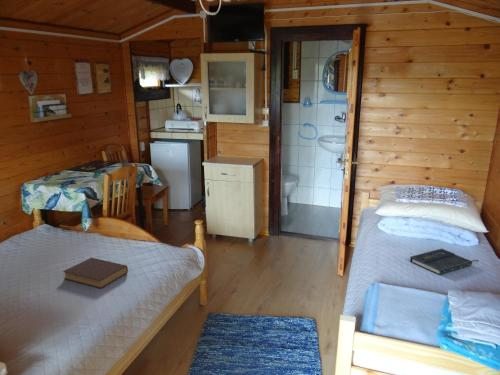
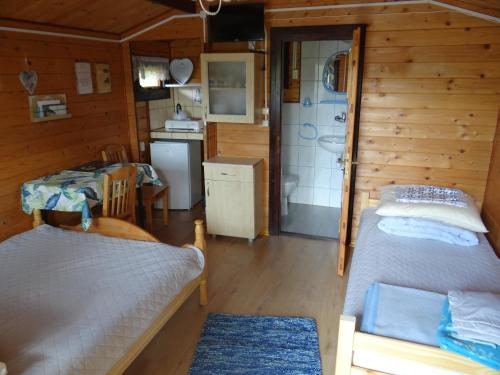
- book (96, 271)
- book (446, 259)
